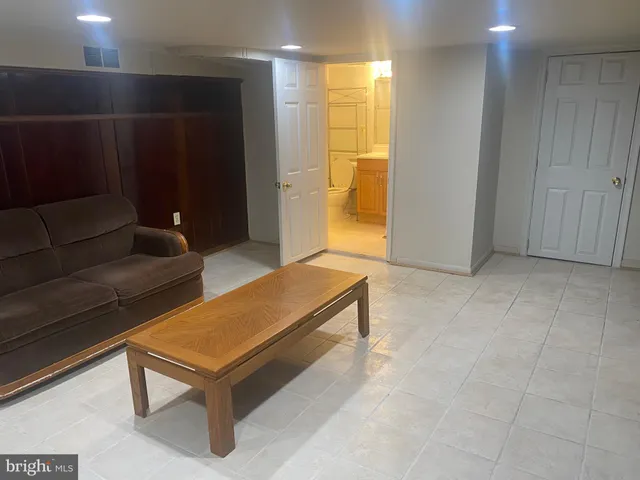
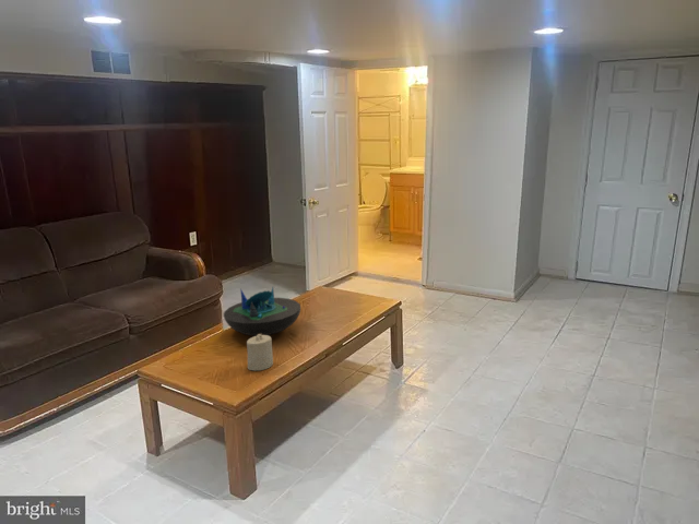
+ decorative bowl (262, 310)
+ candle (259, 349)
